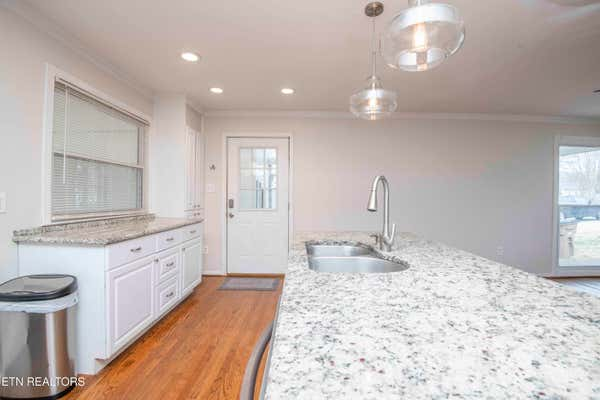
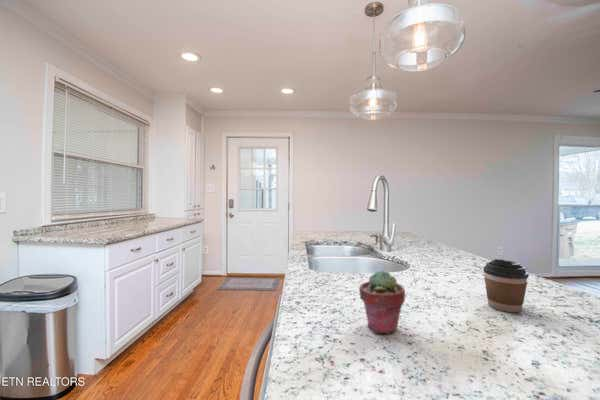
+ coffee cup (504, 282)
+ potted succulent (381, 298)
